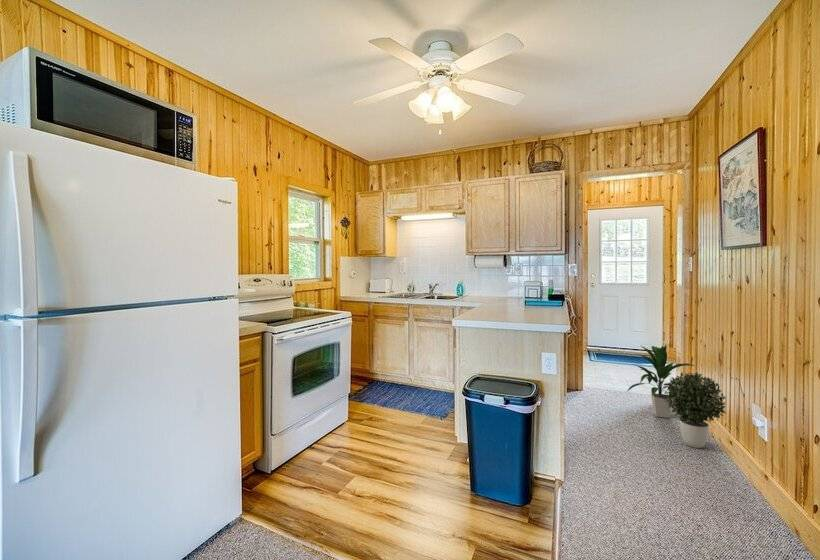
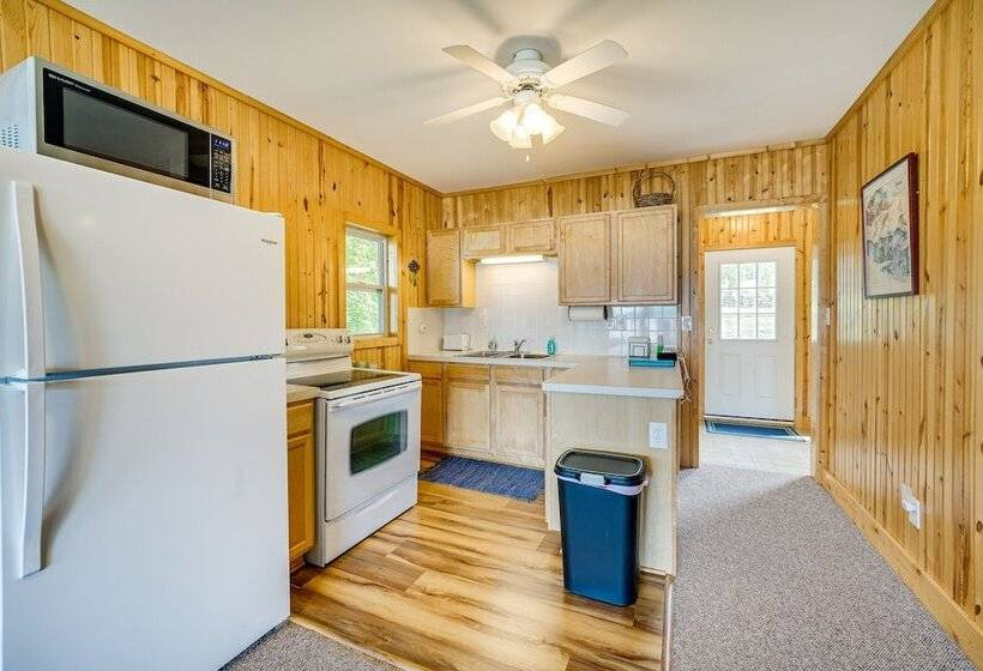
- potted plant (694, 408)
- indoor plant (657, 378)
